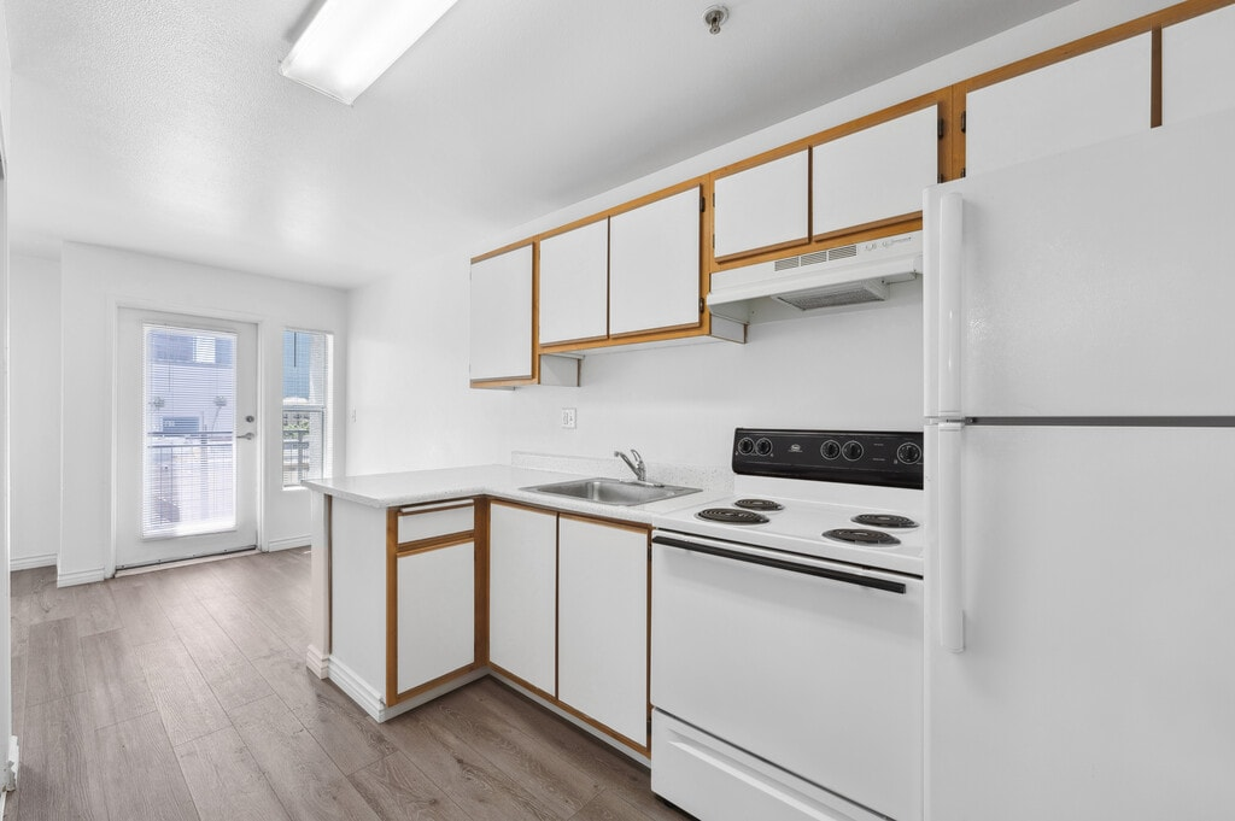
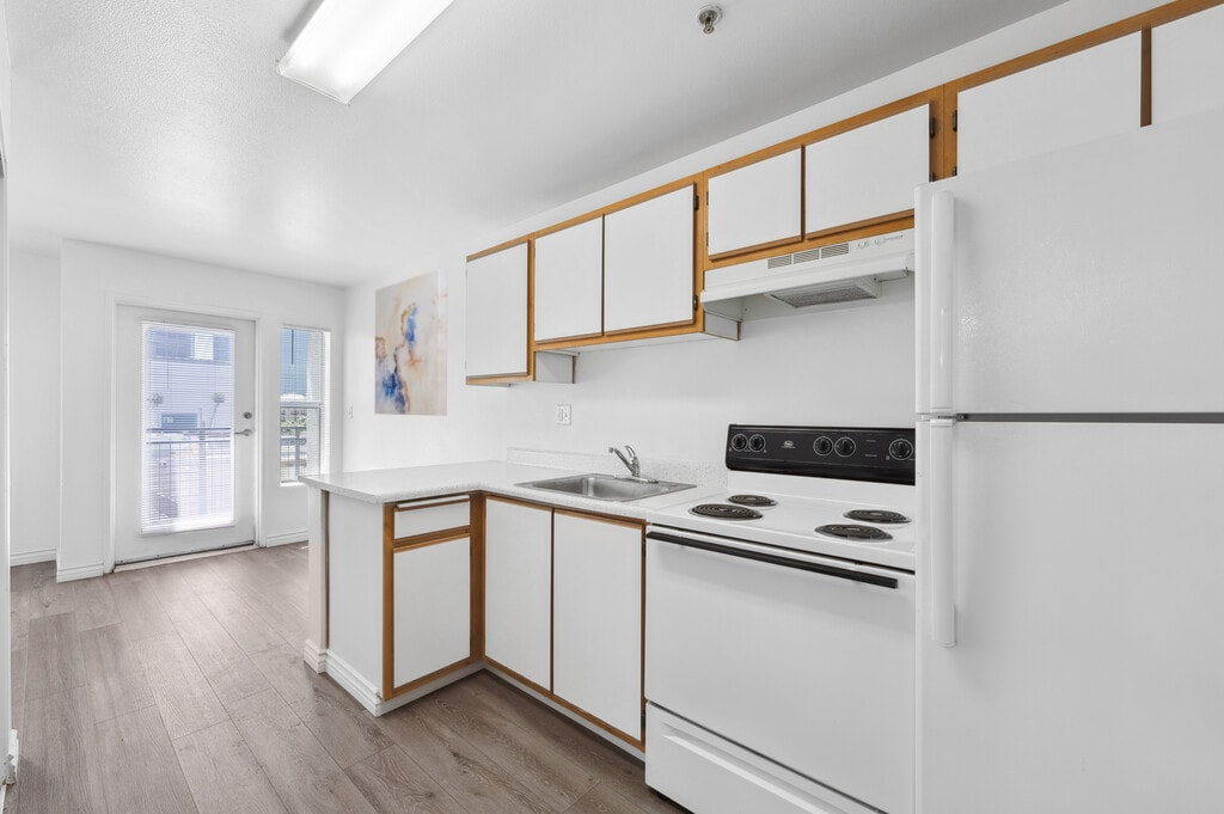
+ wall art (408, 348)
